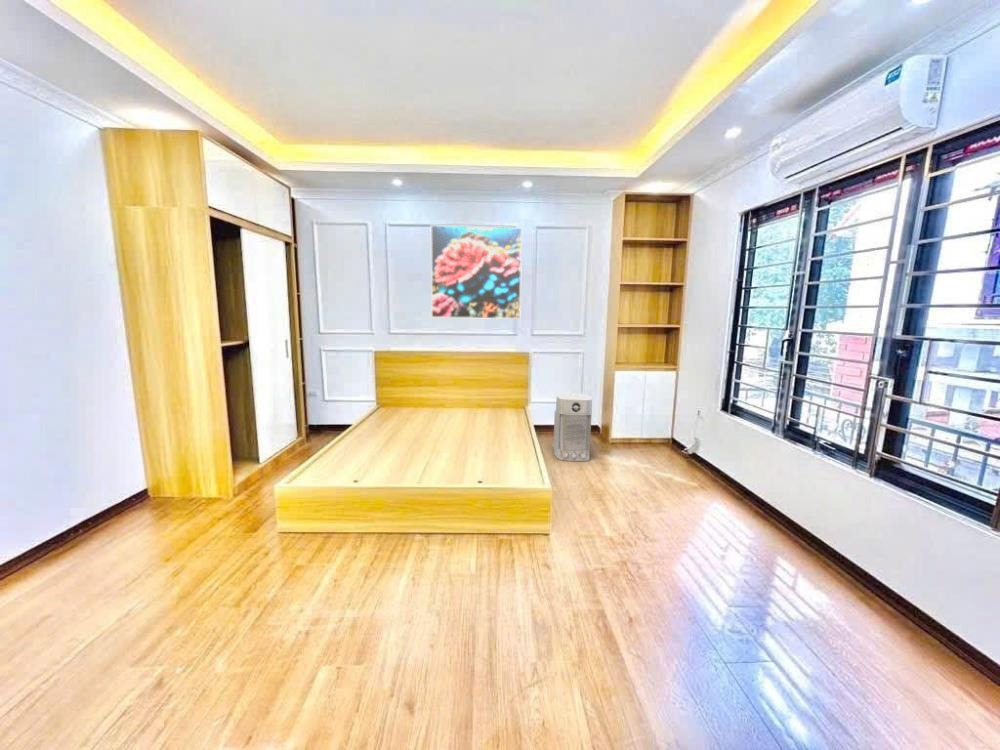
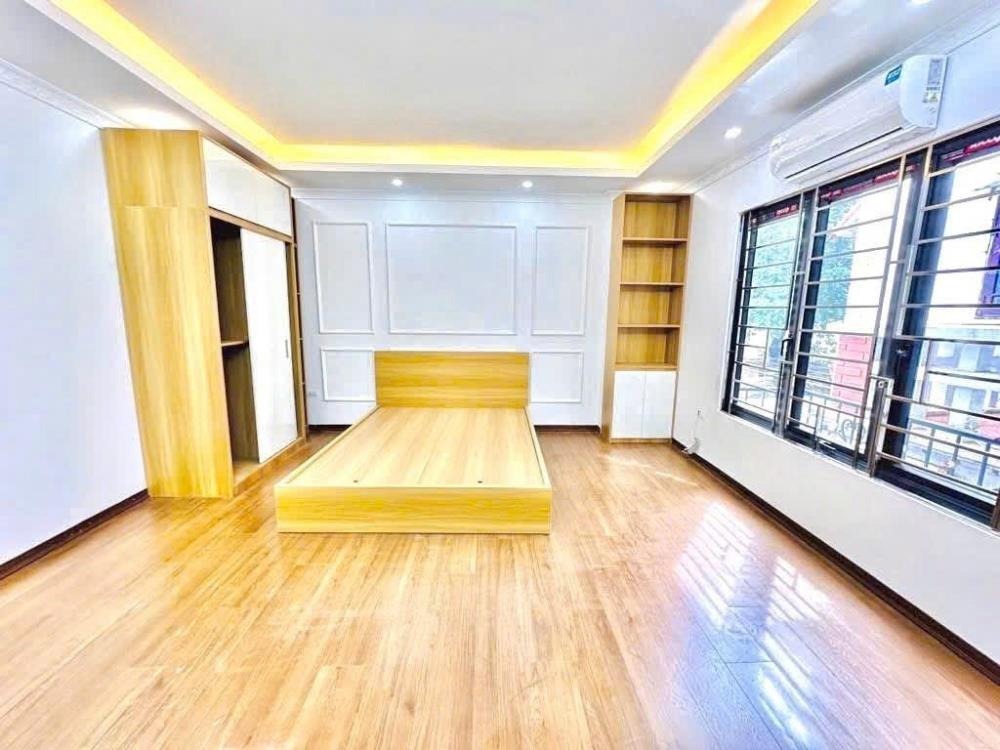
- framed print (476, 273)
- air purifier (572, 425)
